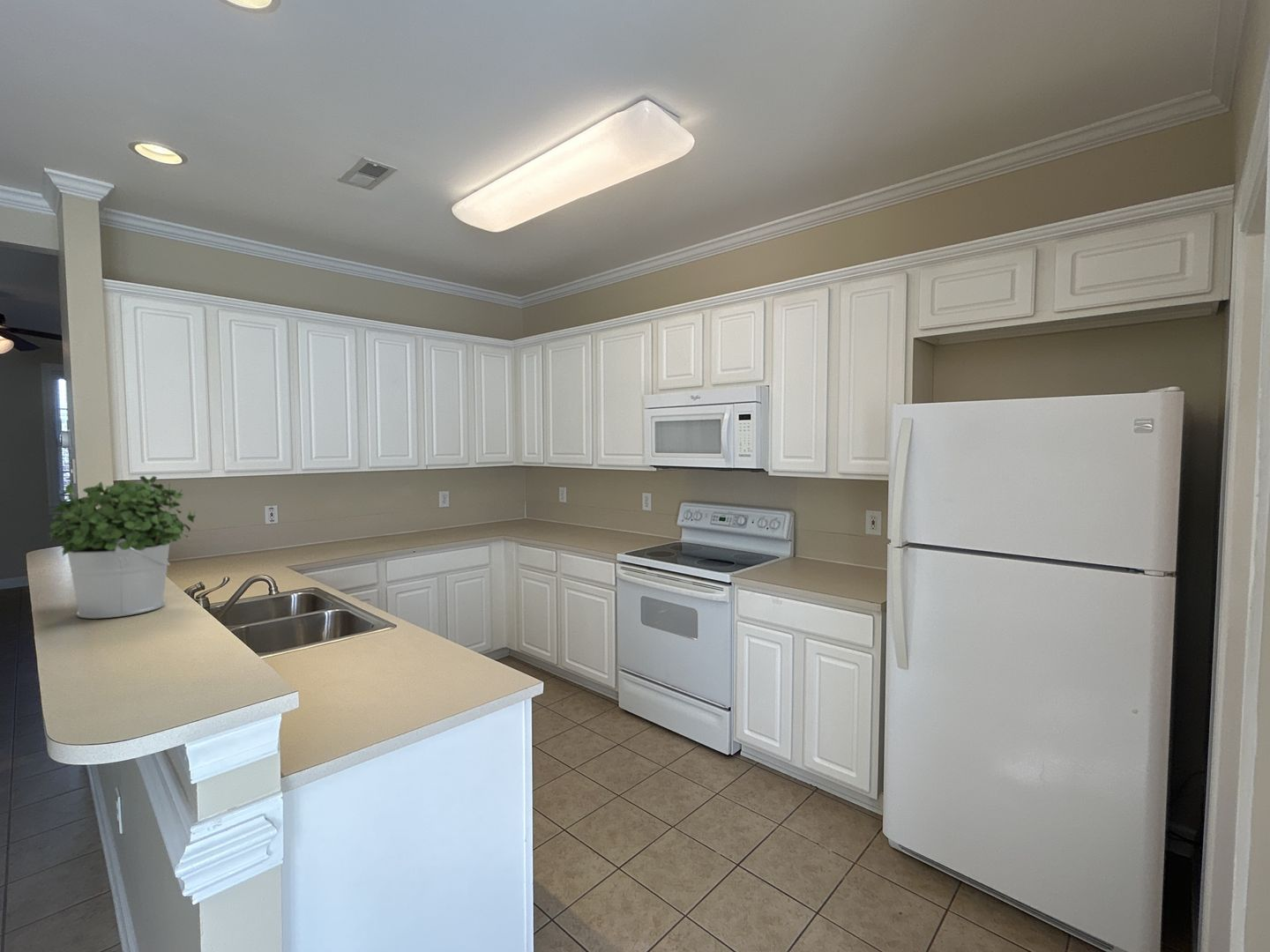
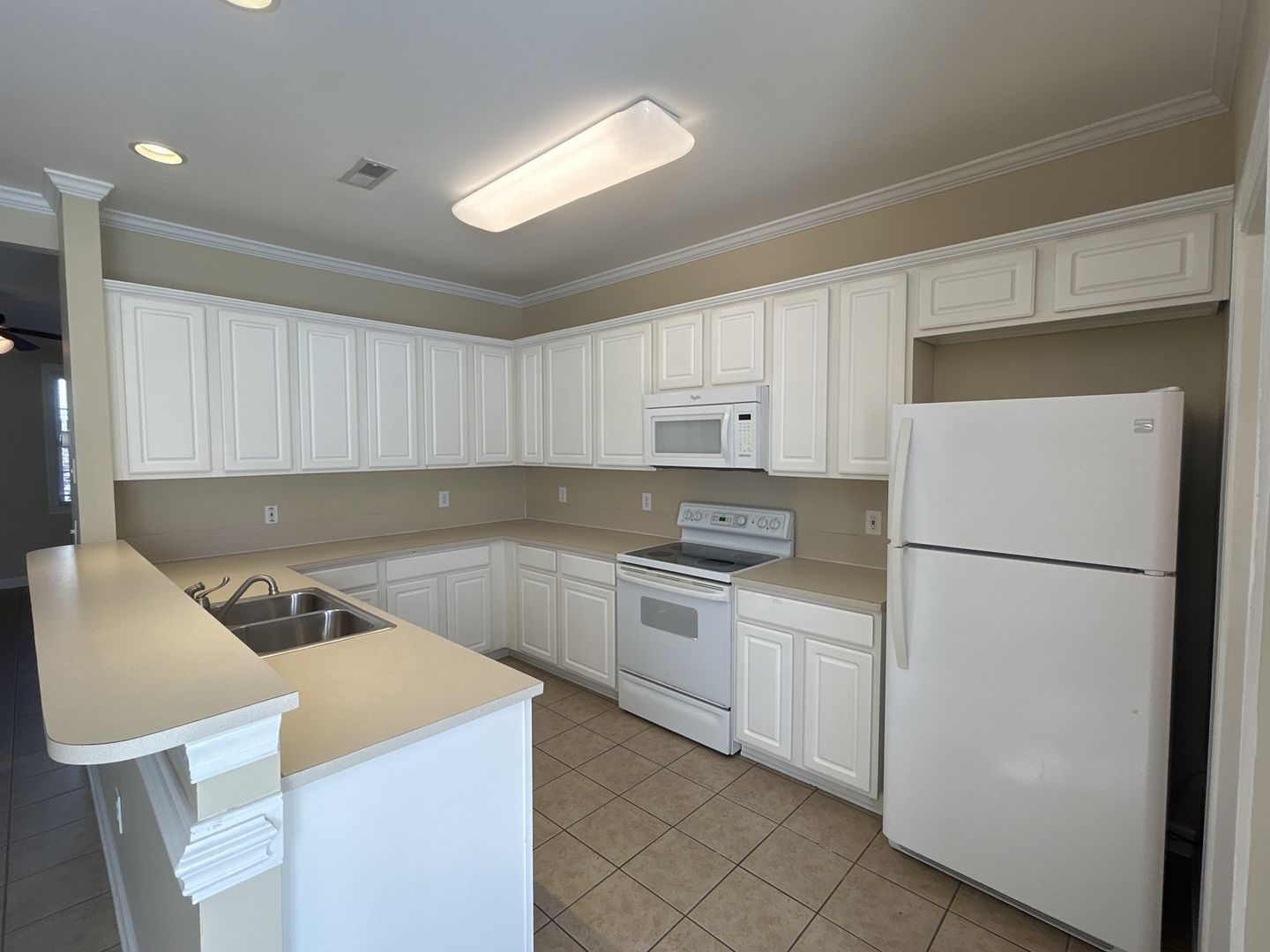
- potted plant (128, 542)
